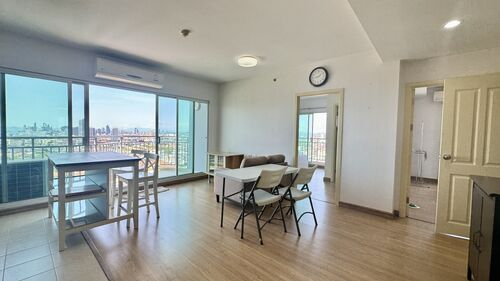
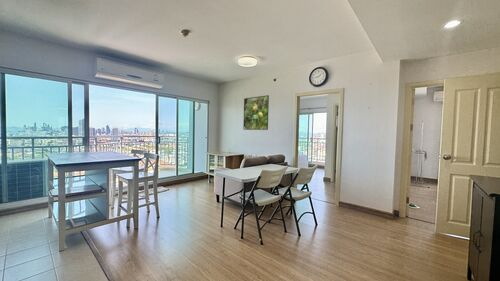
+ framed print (255, 113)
